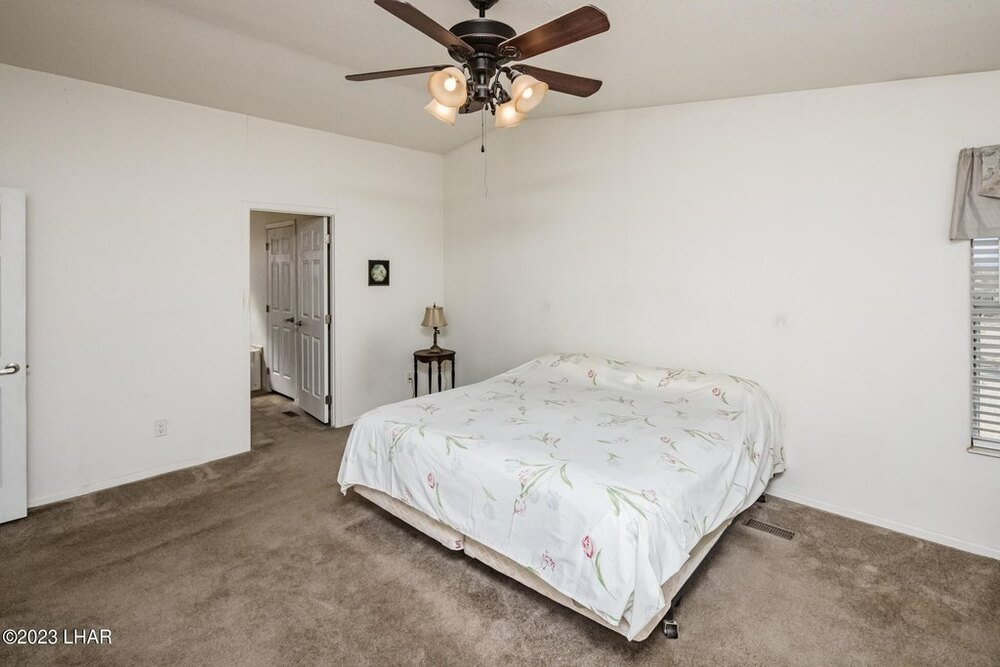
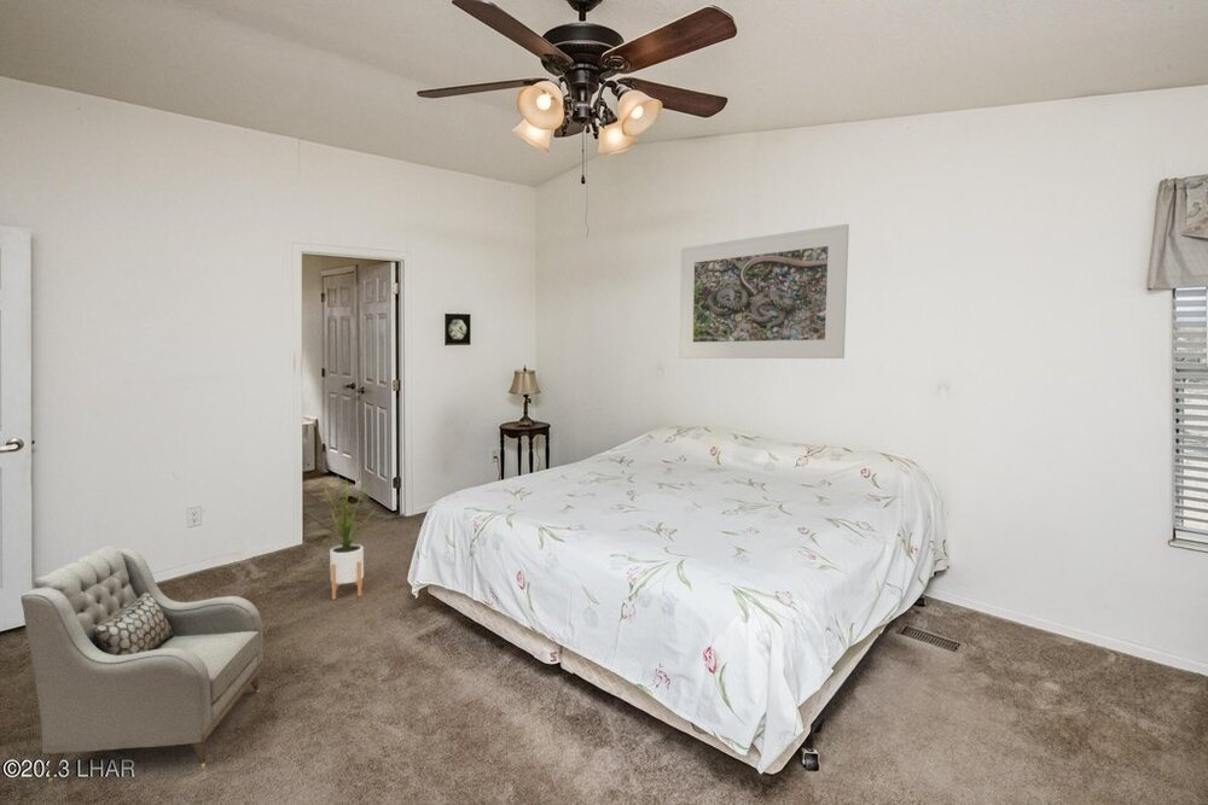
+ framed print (755, 298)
+ armchair (158, 616)
+ house plant (348, 533)
